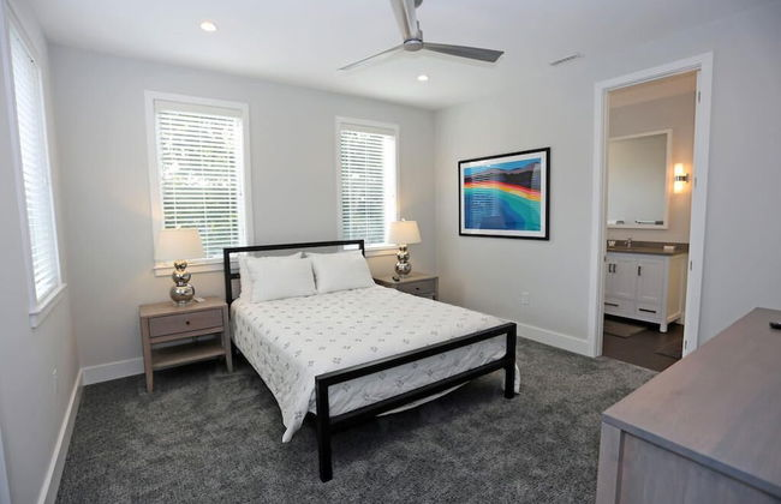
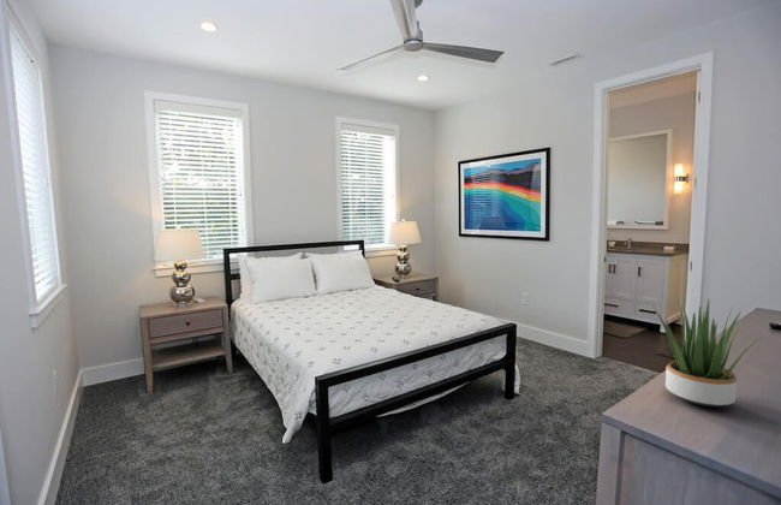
+ potted plant (700, 351)
